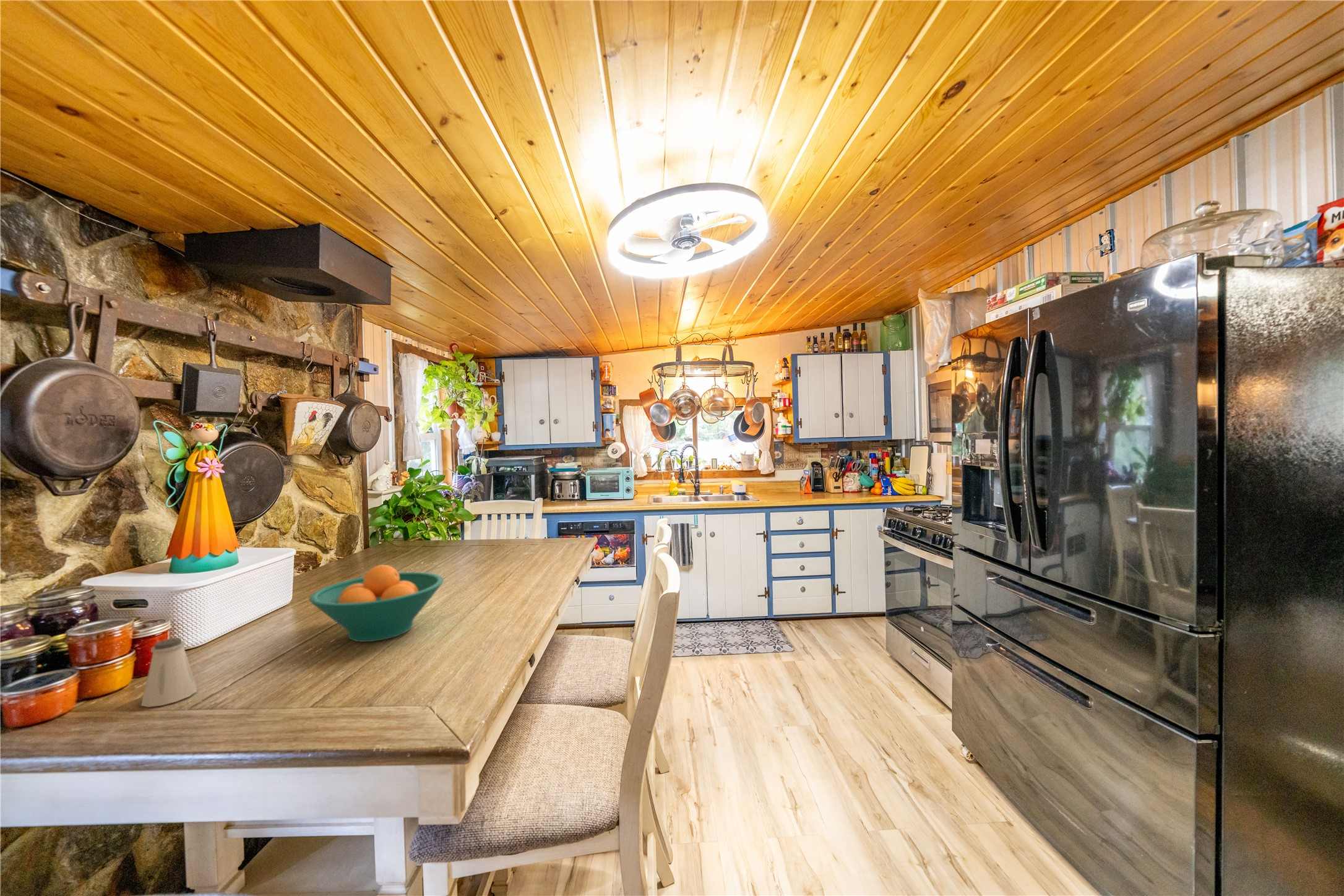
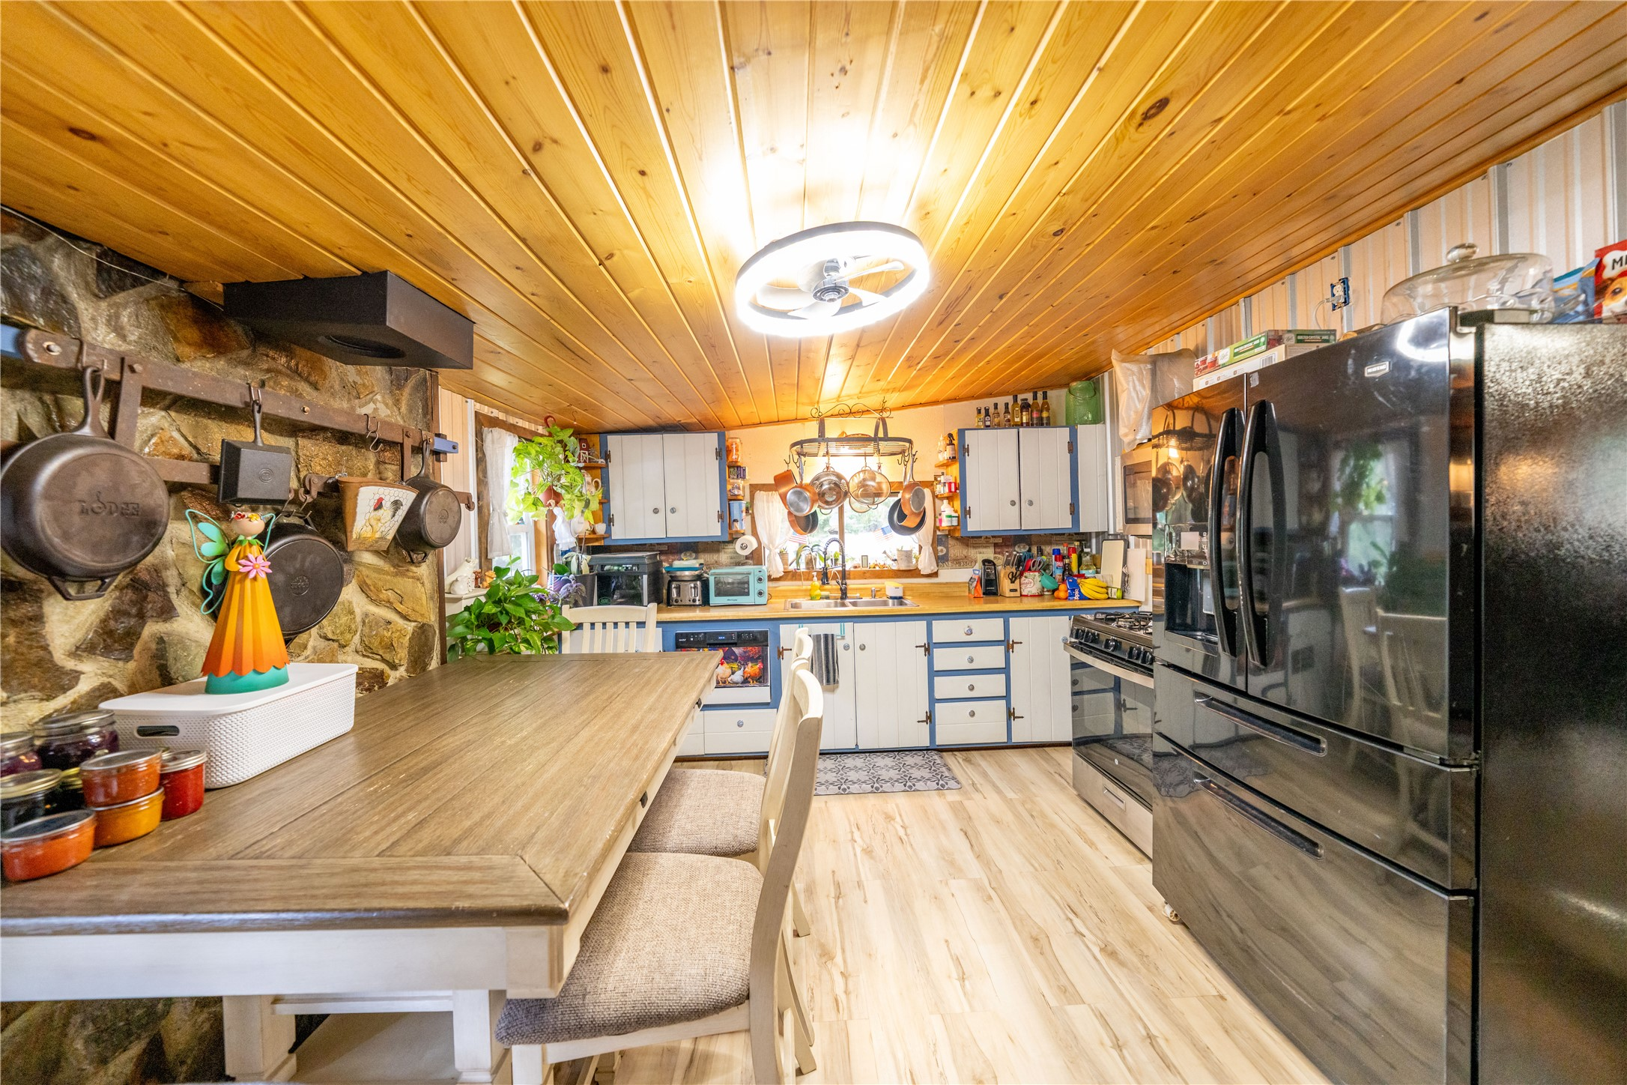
- saltshaker (169, 669)
- fruit bowl (381, 599)
